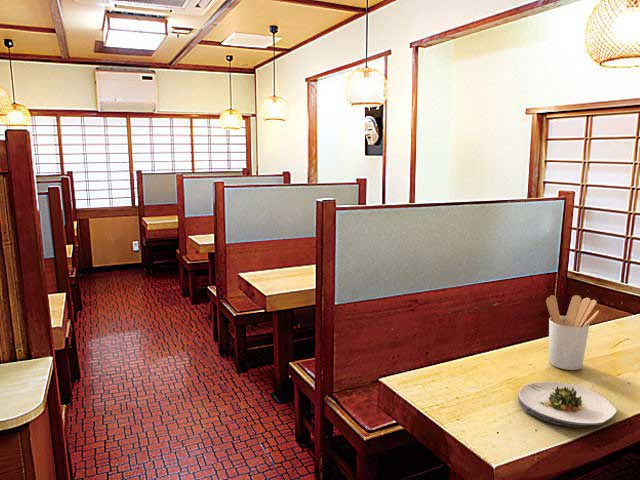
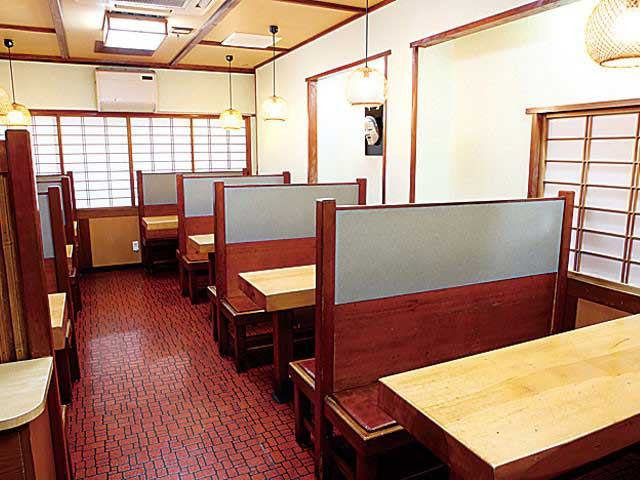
- salad plate (564, 397)
- utensil holder (572, 330)
